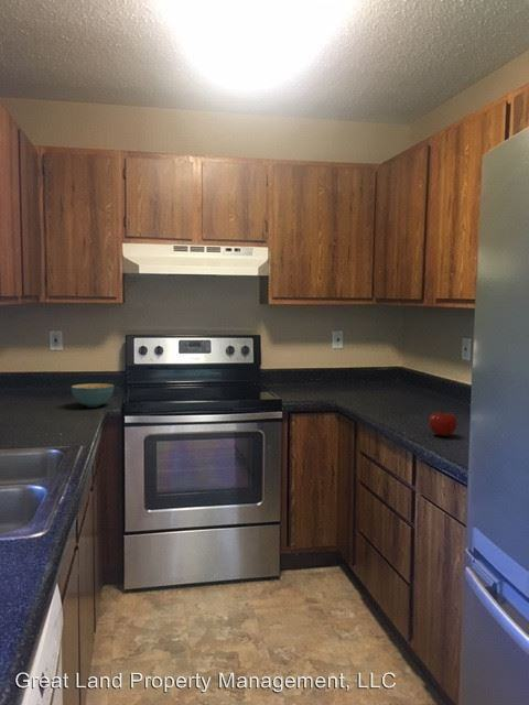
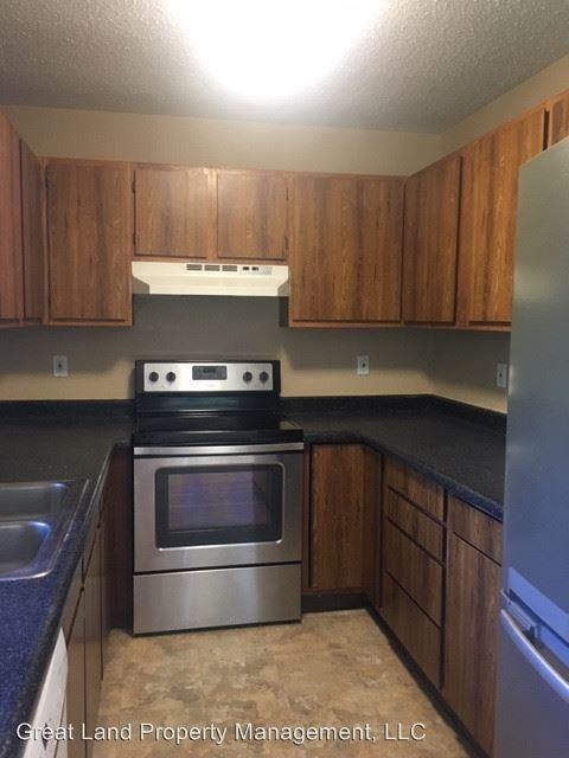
- fruit (442, 422)
- cereal bowl (93, 395)
